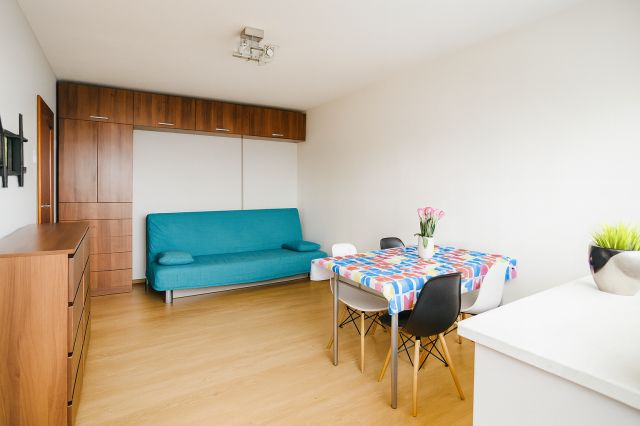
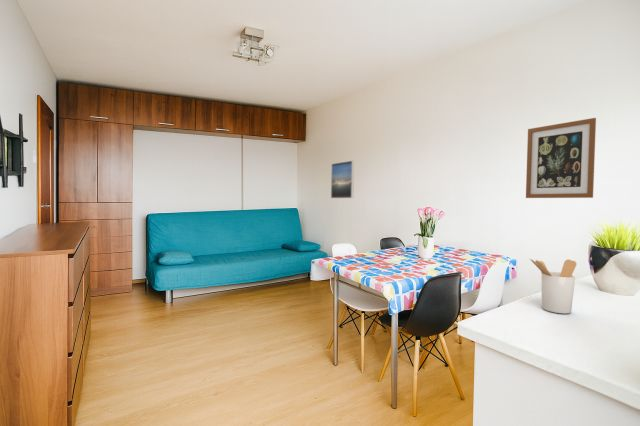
+ utensil holder (550, 283)
+ wall art (558, 161)
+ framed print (342, 180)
